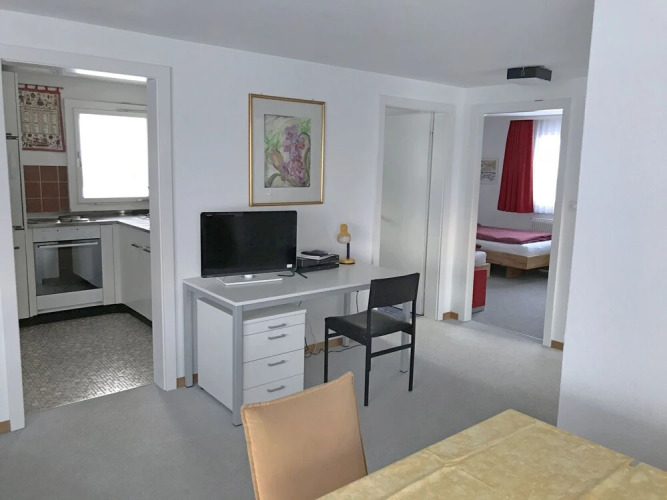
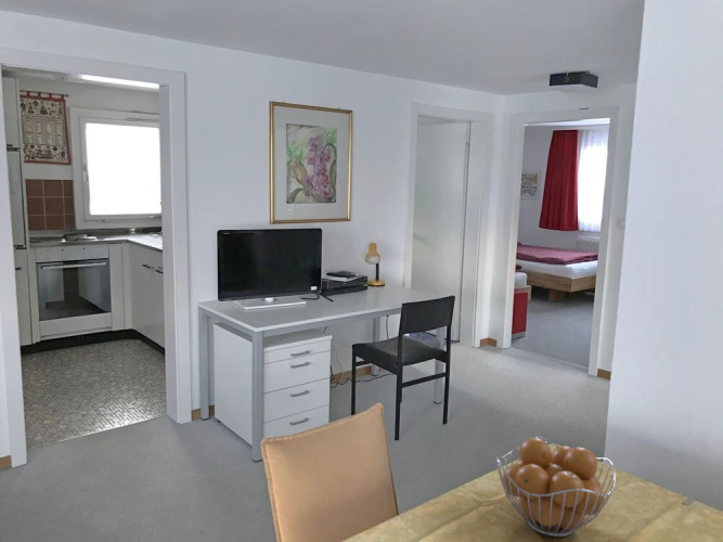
+ fruit basket (553, 485)
